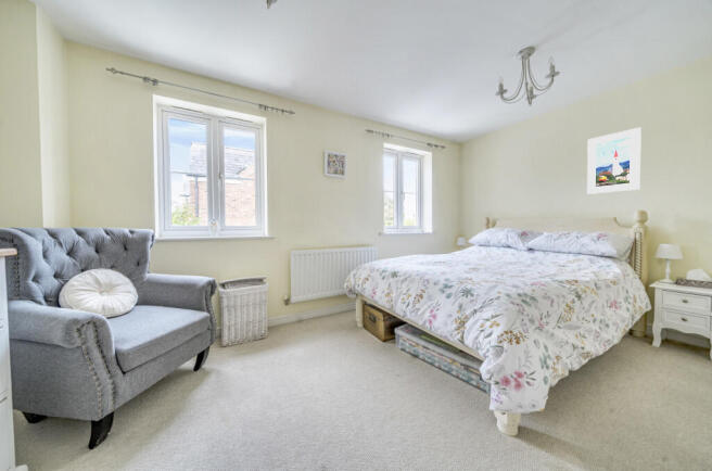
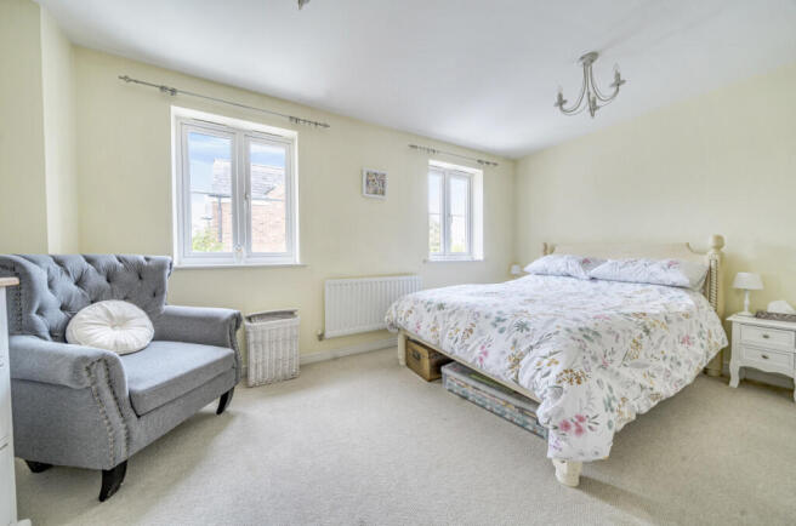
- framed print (612, 163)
